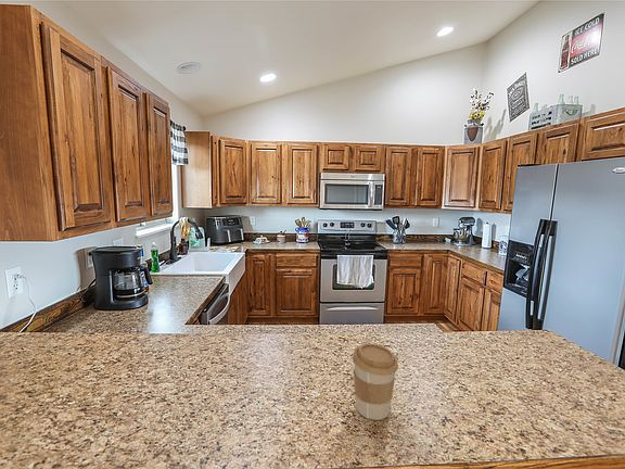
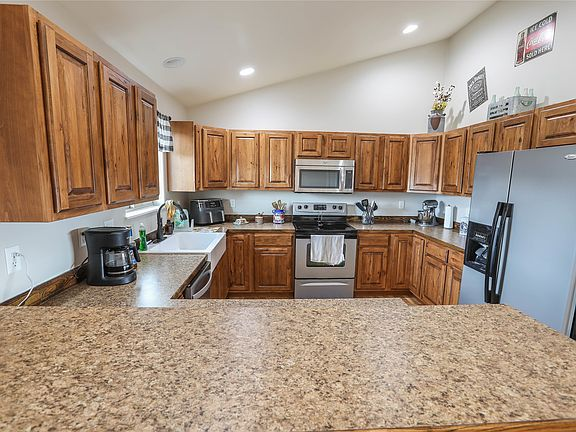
- coffee cup (373, 379)
